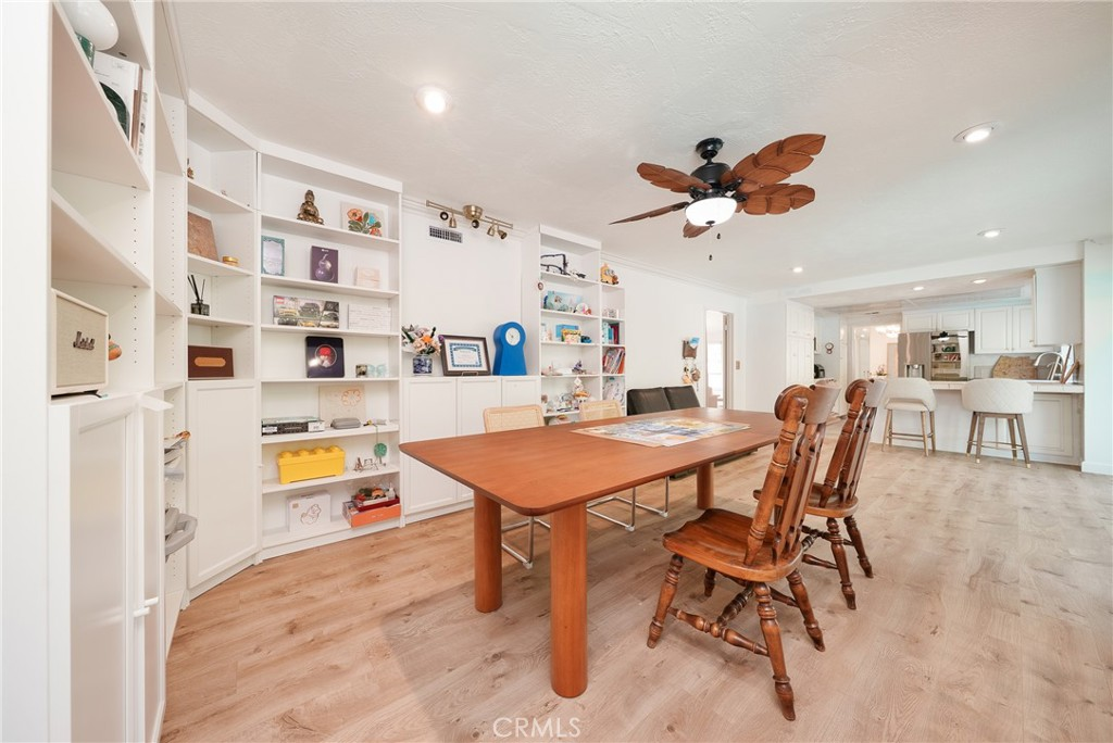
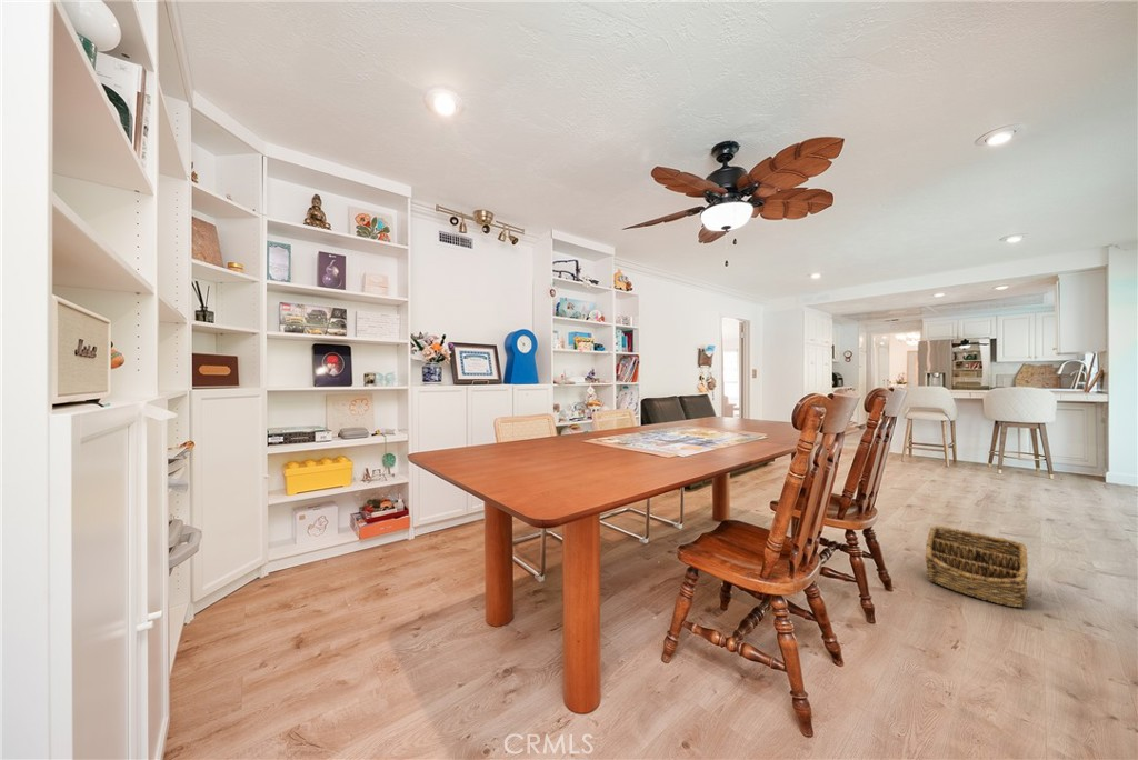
+ basket (972, 563)
